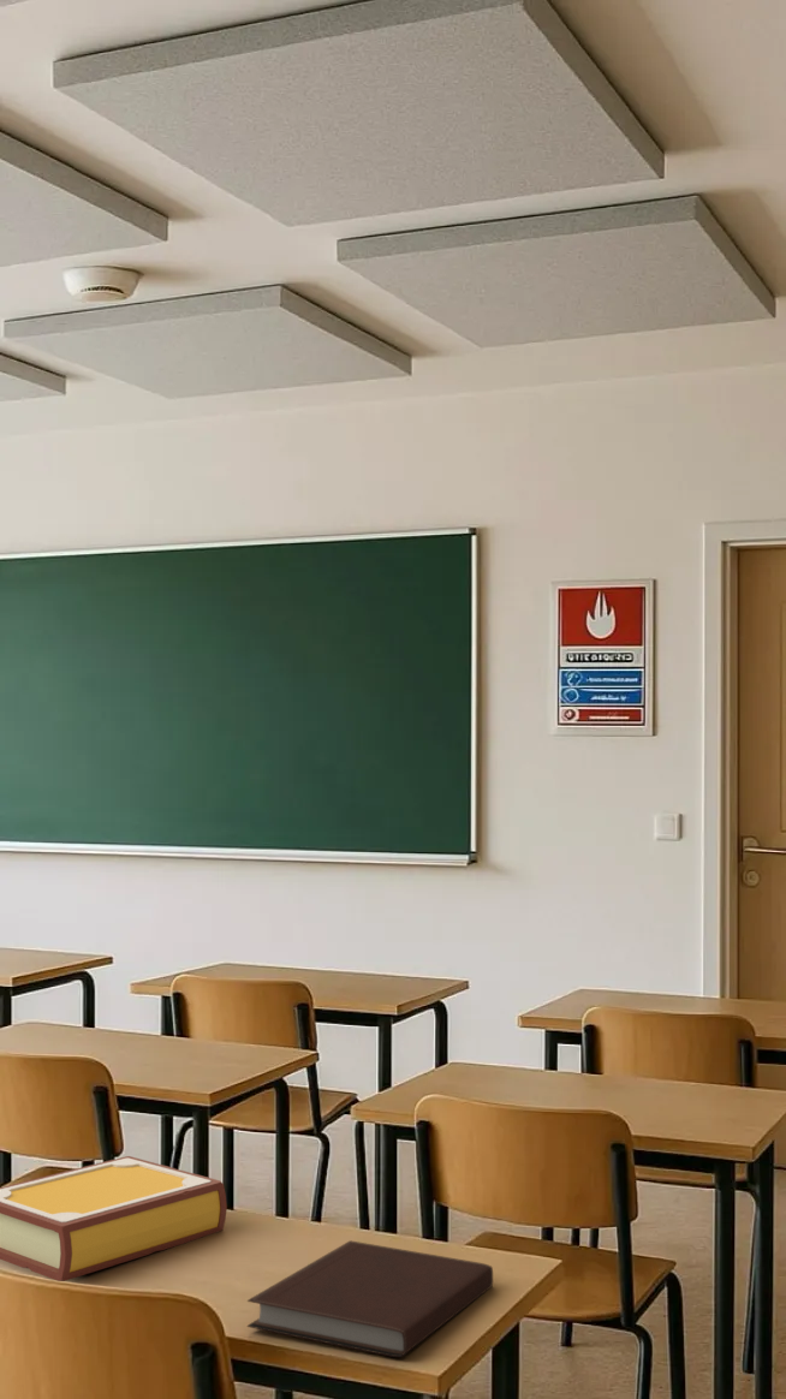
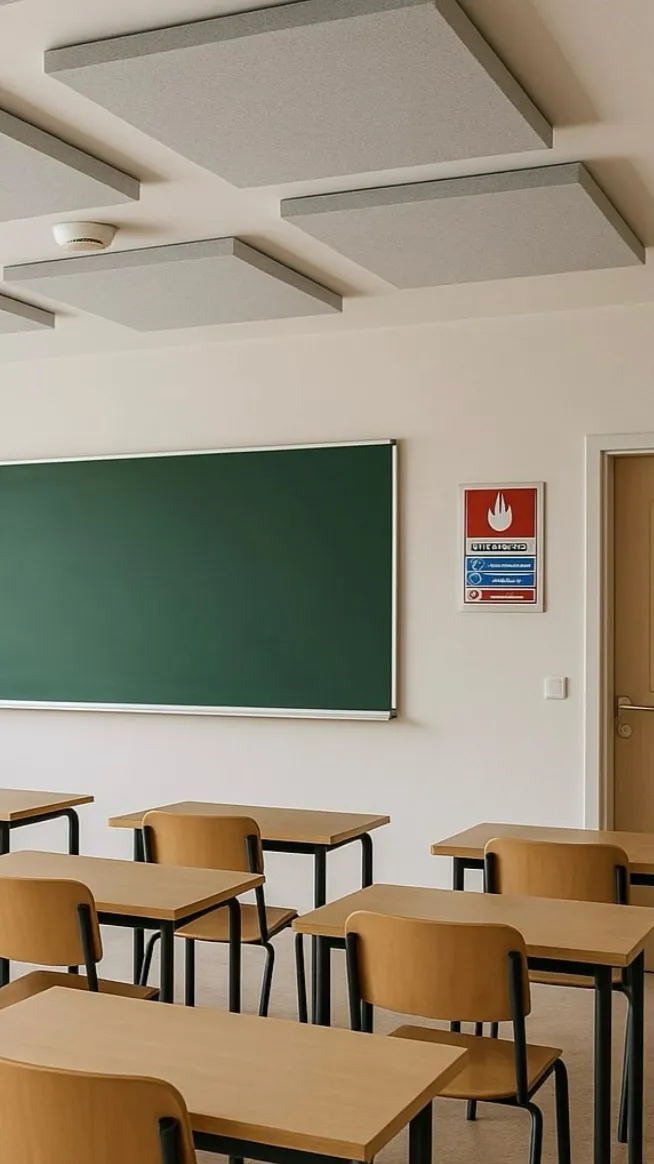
- book (99, 1214)
- notebook (374, 1294)
